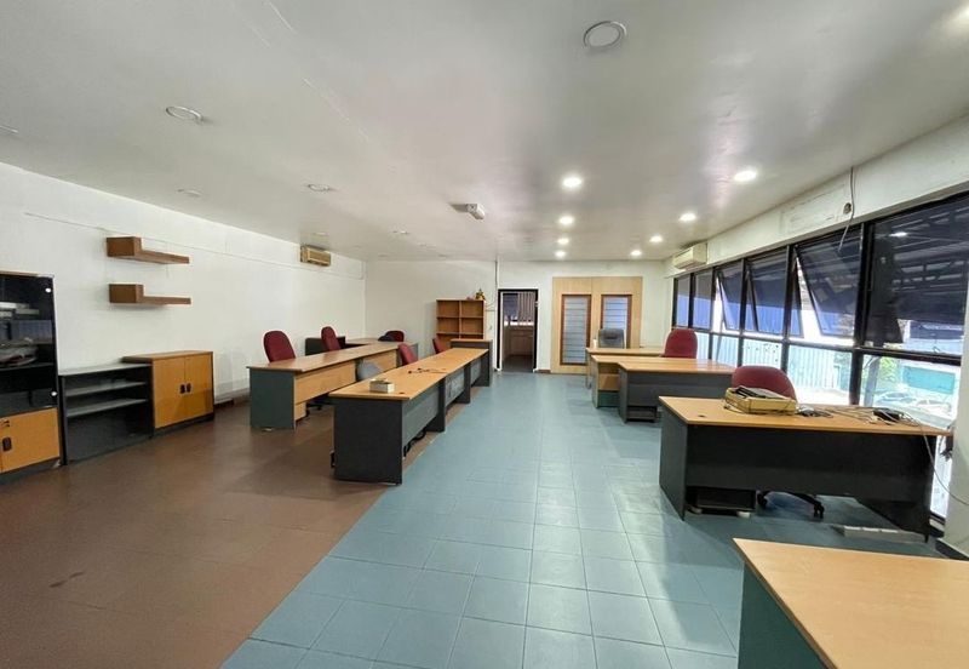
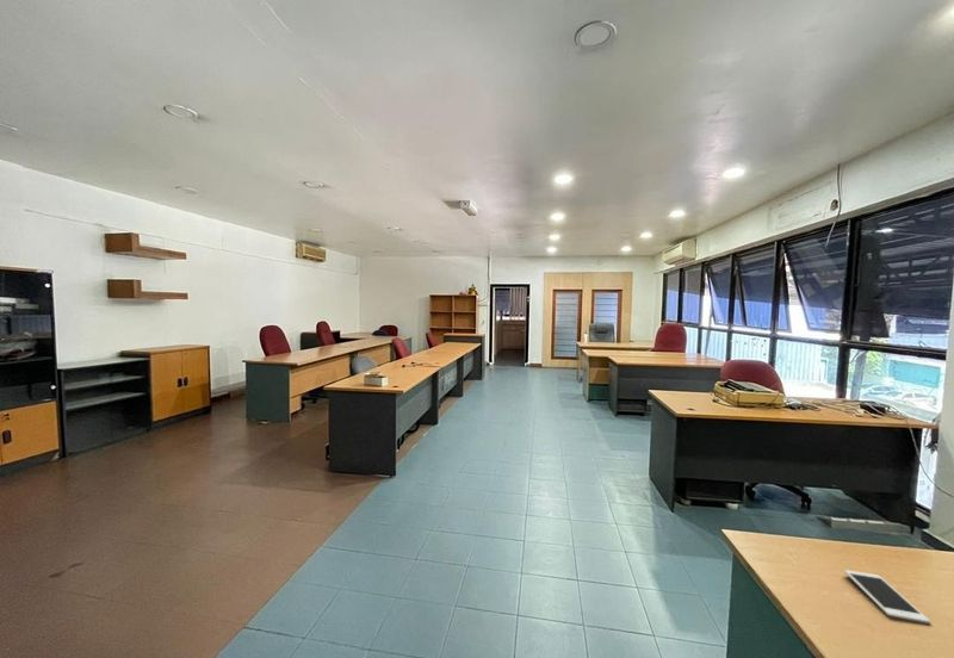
+ cell phone (882, 594)
